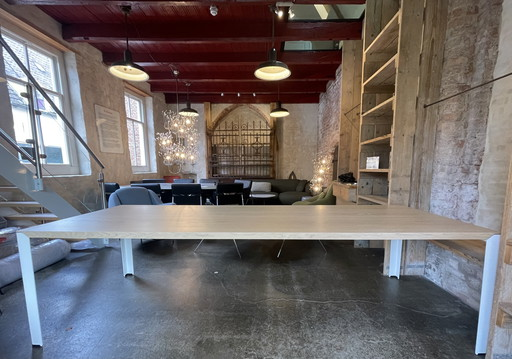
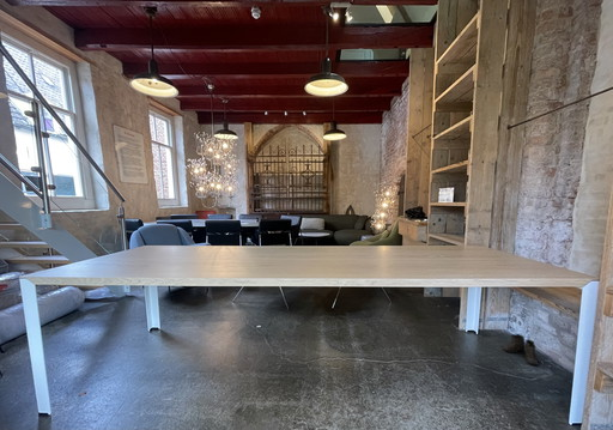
+ boots (521, 346)
